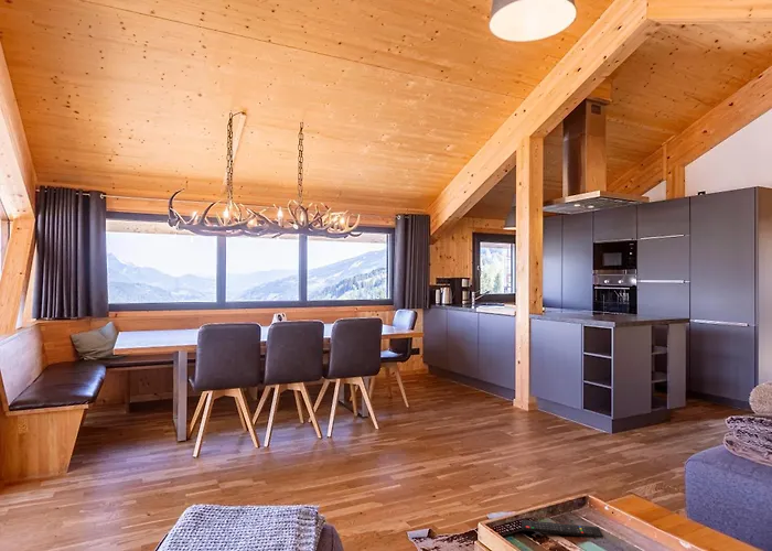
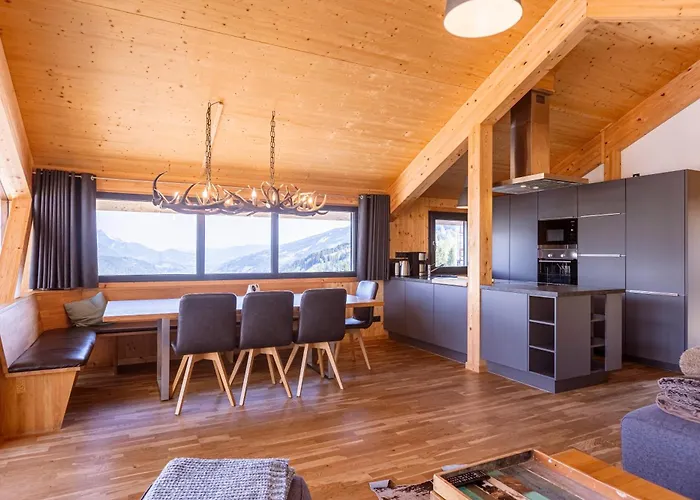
- remote control (560, 529)
